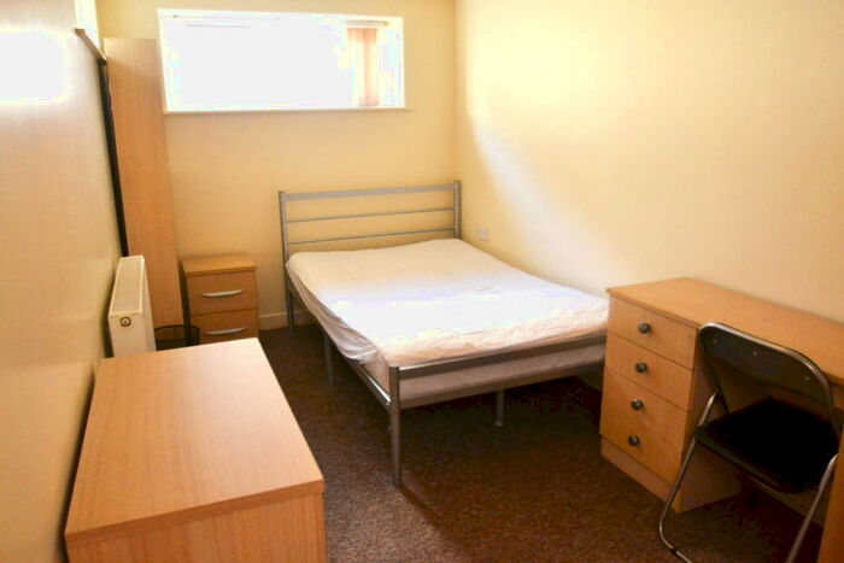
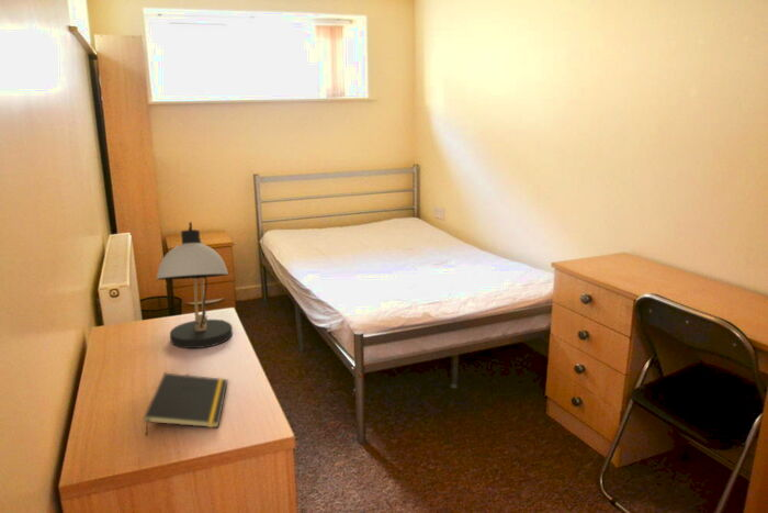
+ notepad (189, 398)
+ desk lamp (195, 281)
